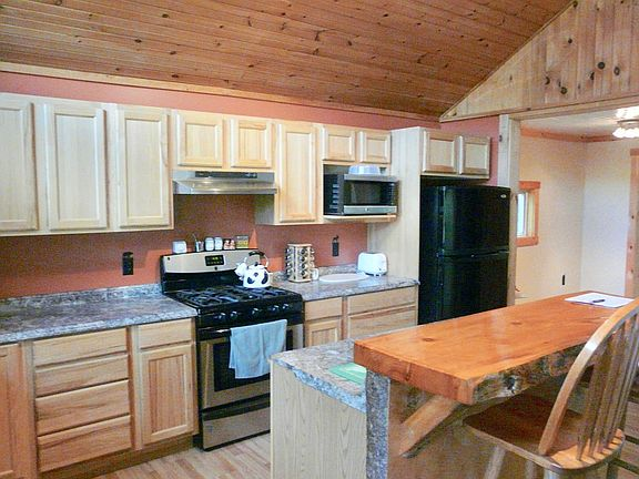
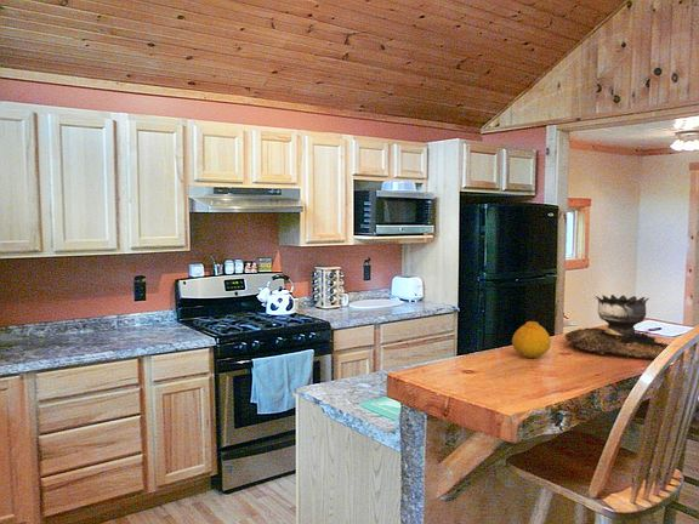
+ fruit (530, 338)
+ brazier (621, 321)
